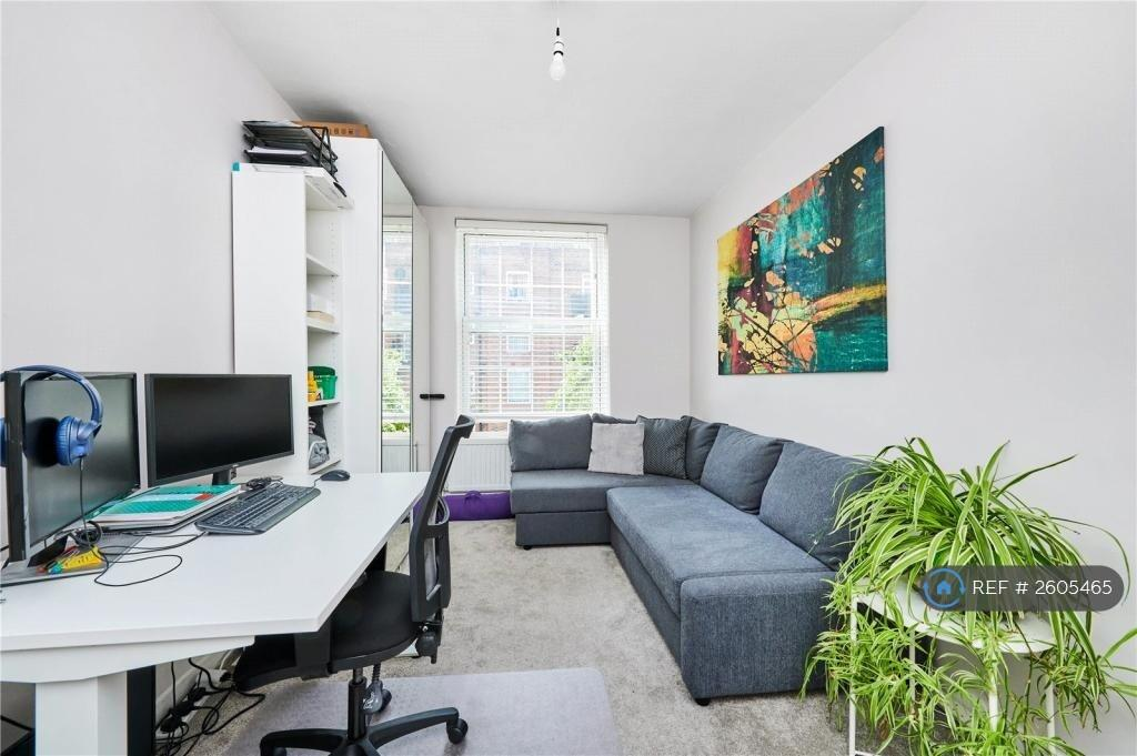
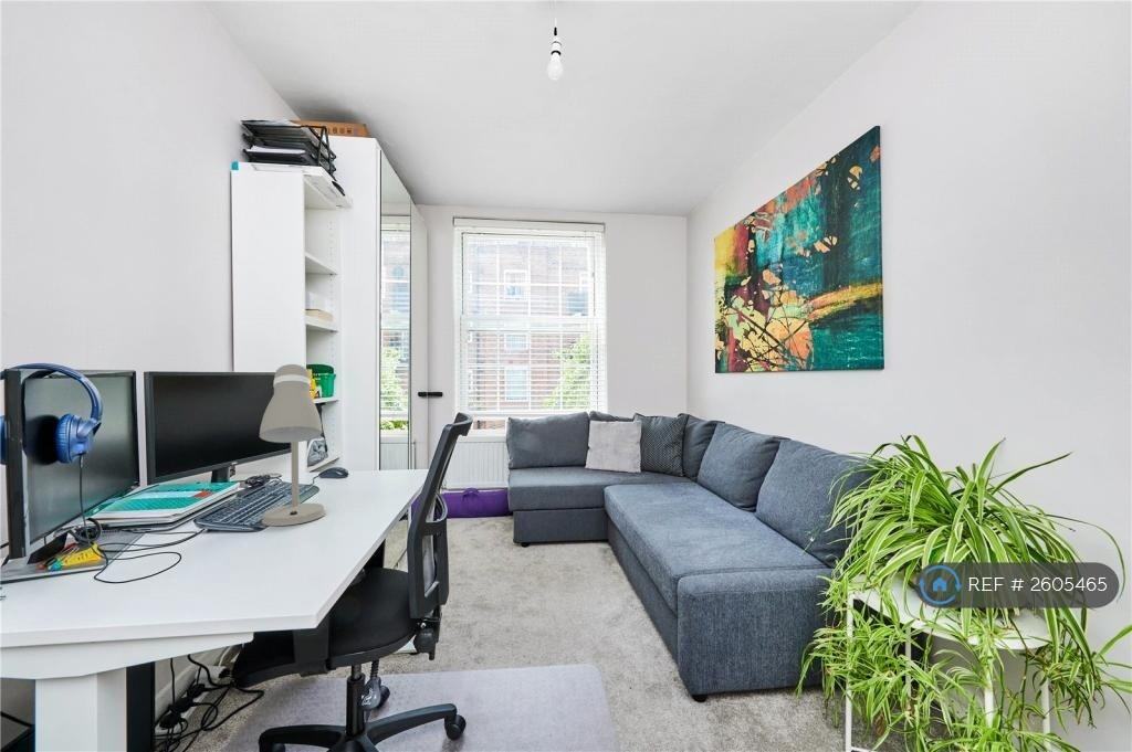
+ desk lamp (293, 443)
